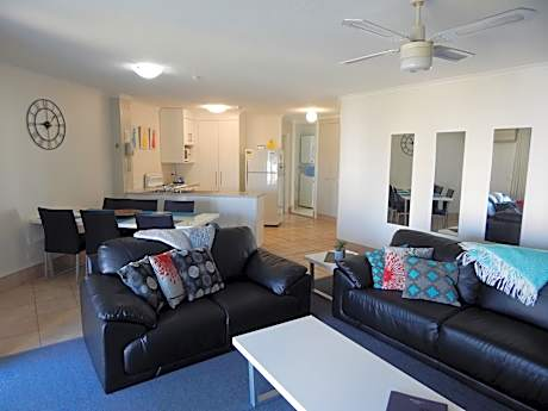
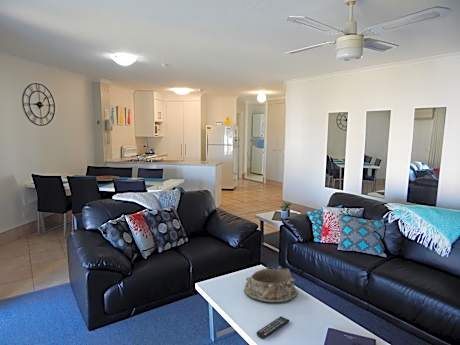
+ remote control (273, 327)
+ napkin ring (271, 283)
